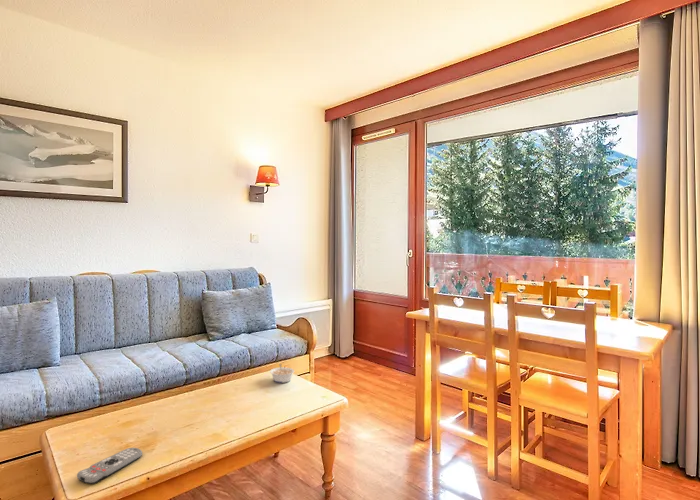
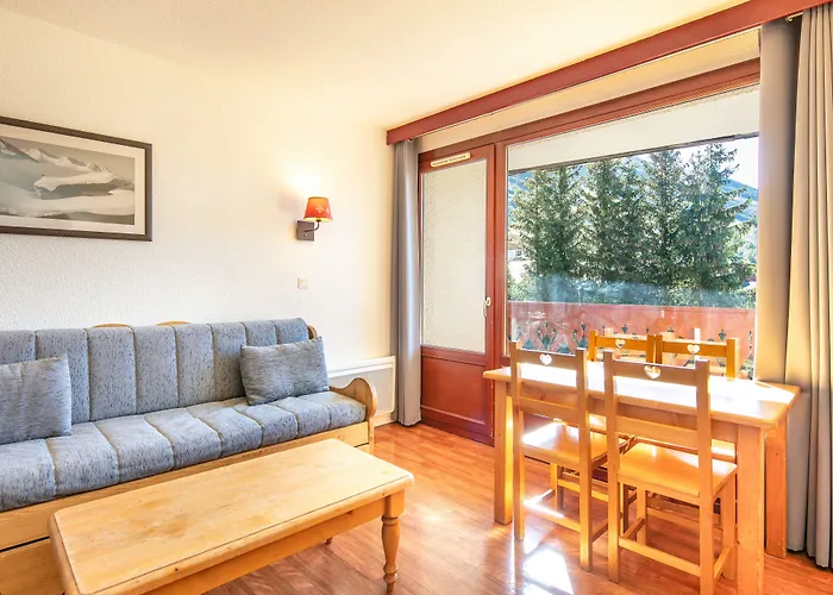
- remote control (112, 464)
- legume (281, 374)
